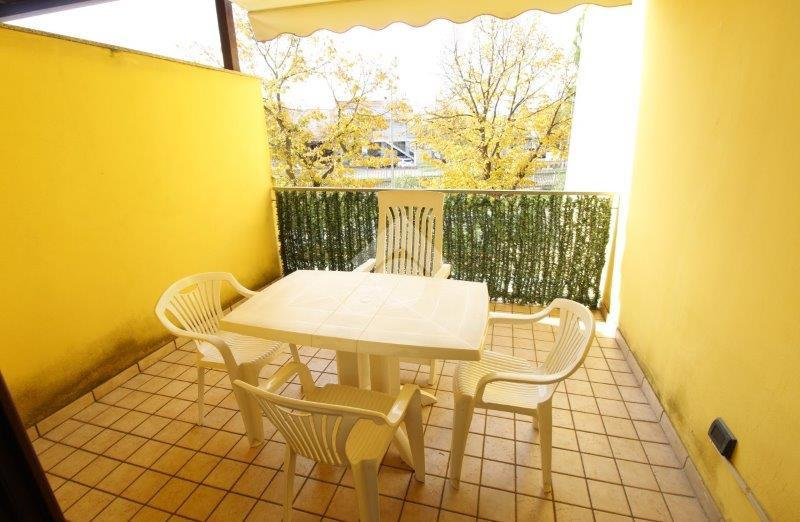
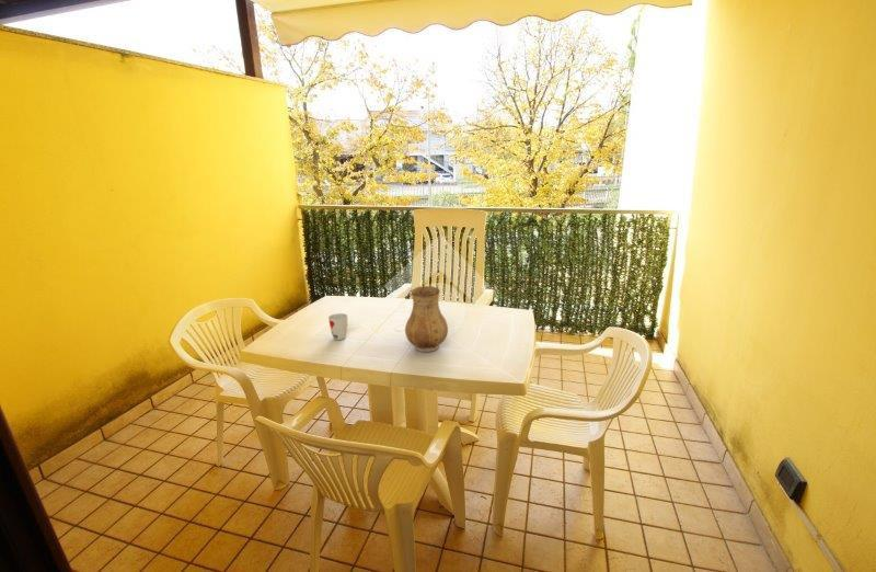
+ cup (338, 327)
+ ceramic pitcher (425, 318)
